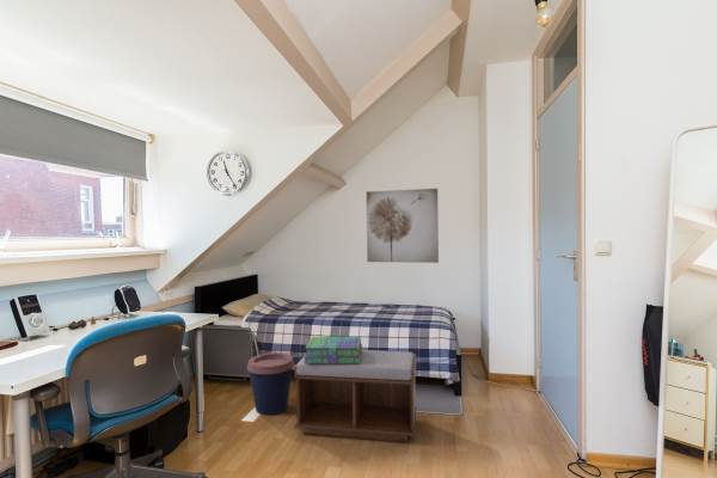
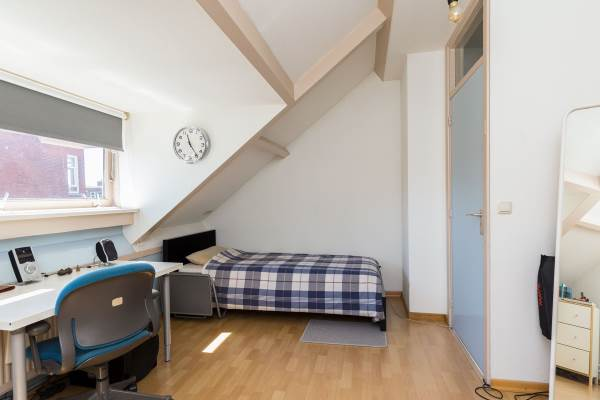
- coffee cup (271, 384)
- wall art (402, 226)
- bench (357, 391)
- stack of books (333, 348)
